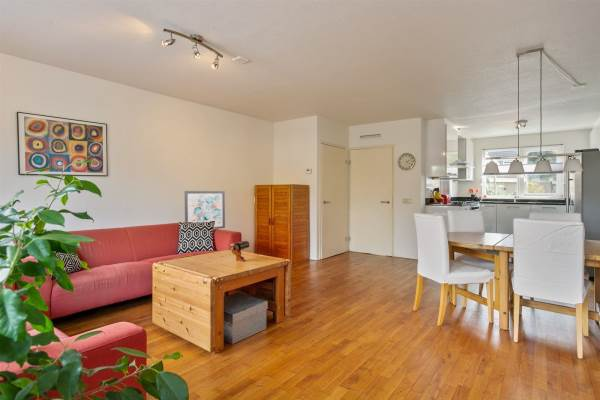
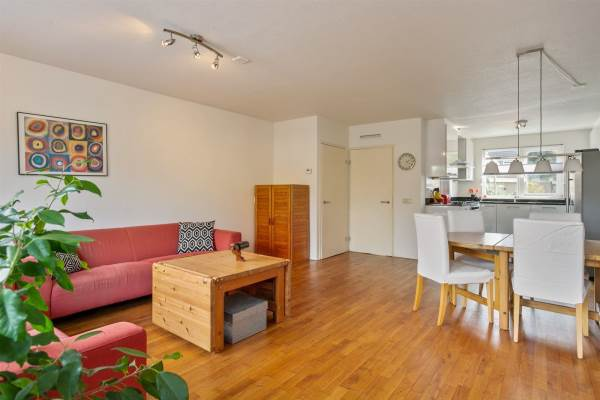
- wall art (205, 210)
